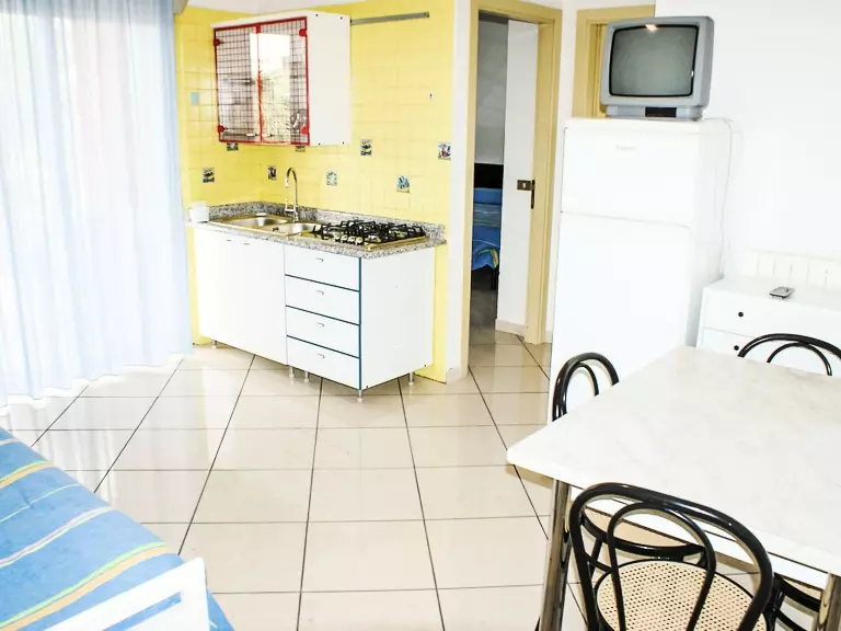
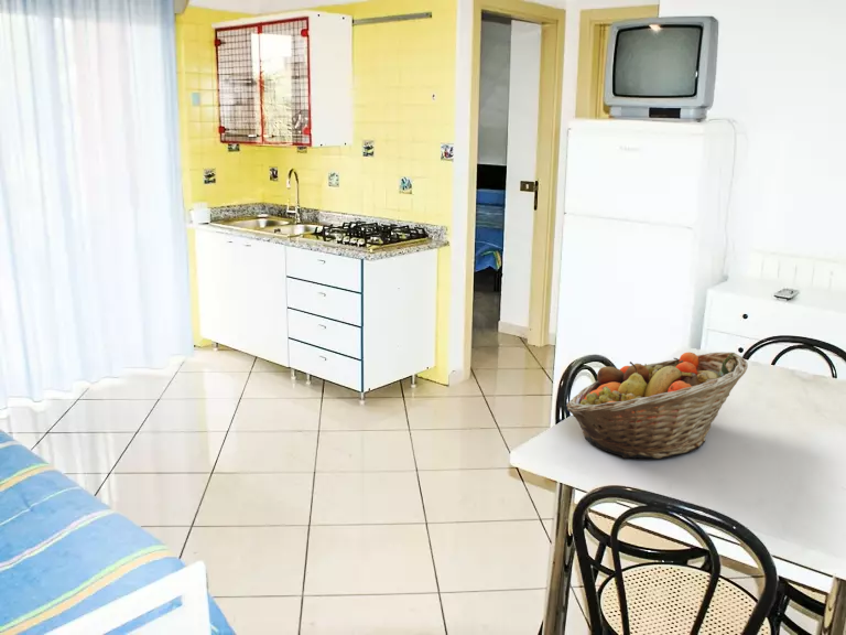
+ fruit basket (655, 396)
